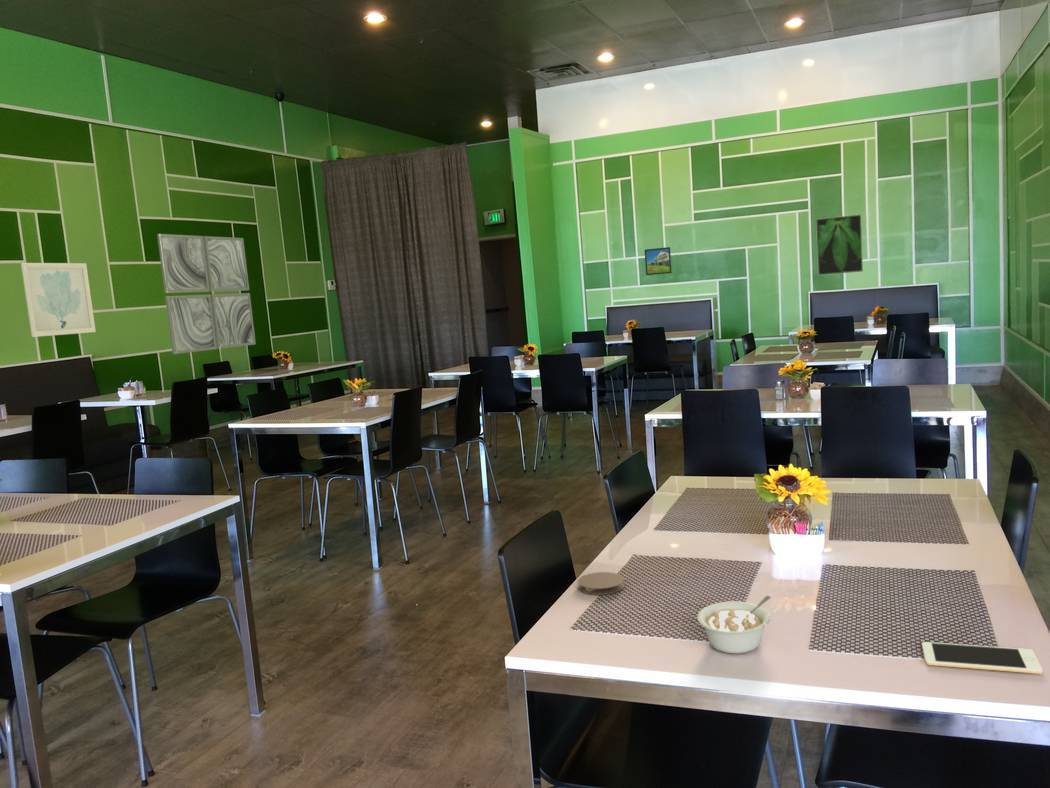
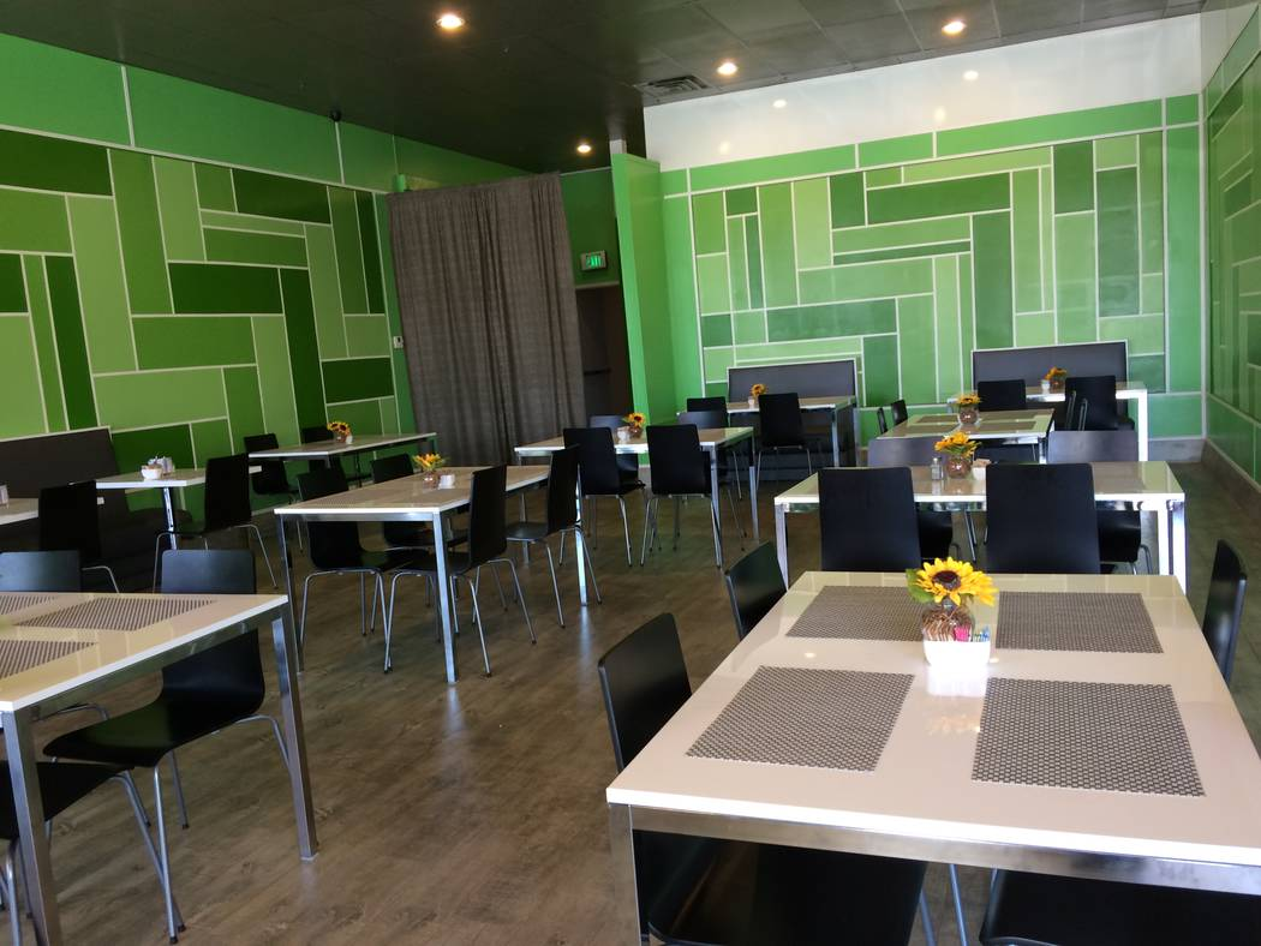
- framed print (839, 245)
- wall art (59, 298)
- cell phone (979, 657)
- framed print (658, 261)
- wall art (210, 291)
- coaster (601, 583)
- legume (734, 625)
